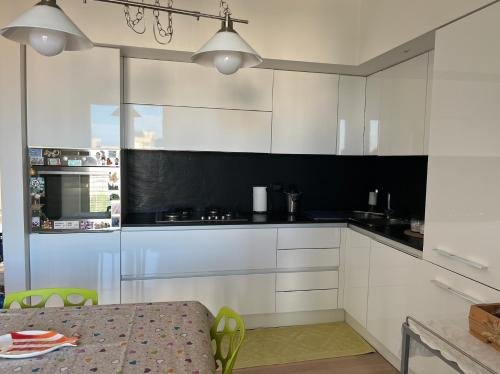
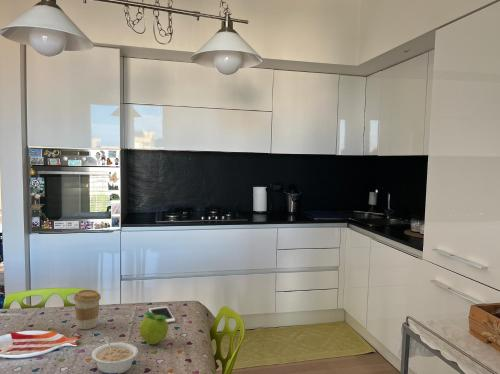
+ coffee cup (87, 308)
+ legume (113, 357)
+ fruit (153, 328)
+ cell phone (161, 314)
